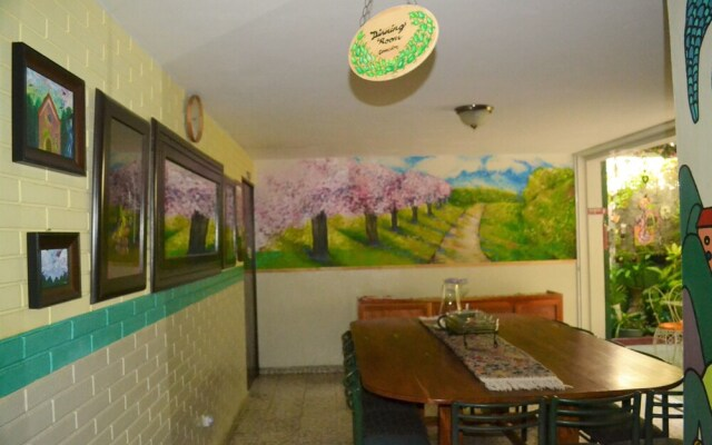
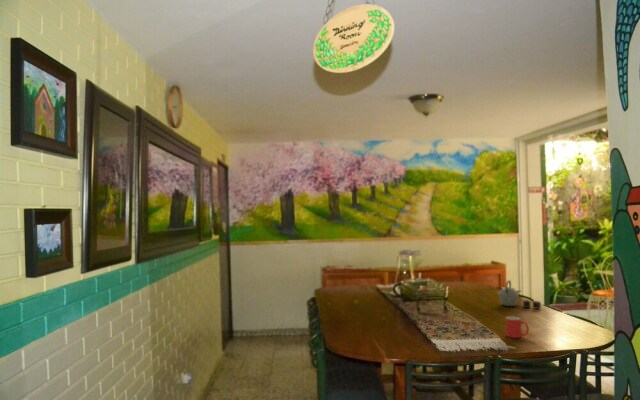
+ kettle (518, 294)
+ mug (517, 327)
